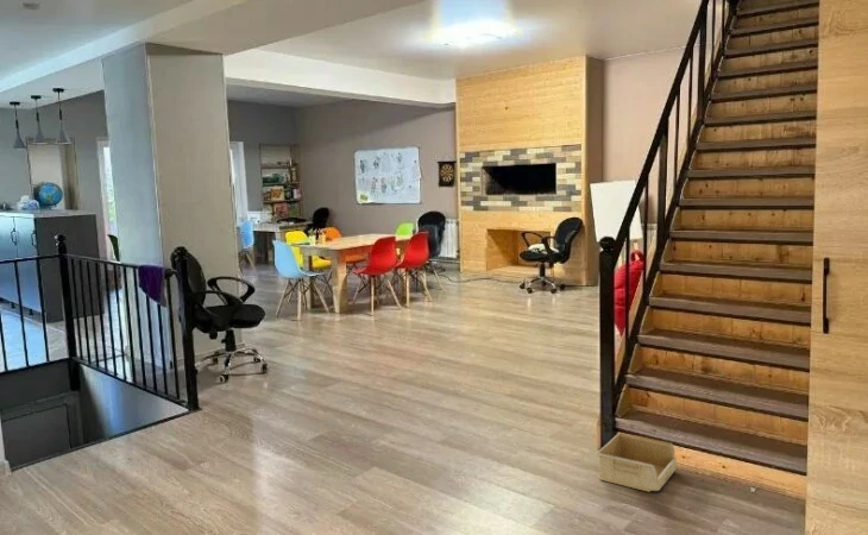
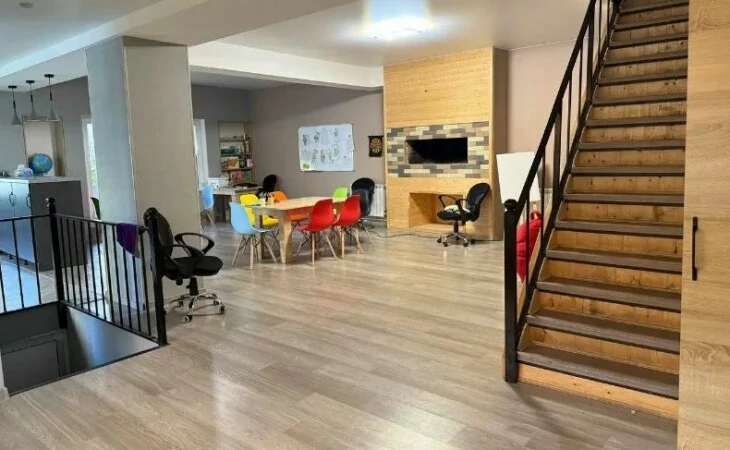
- storage bin (637, 461)
